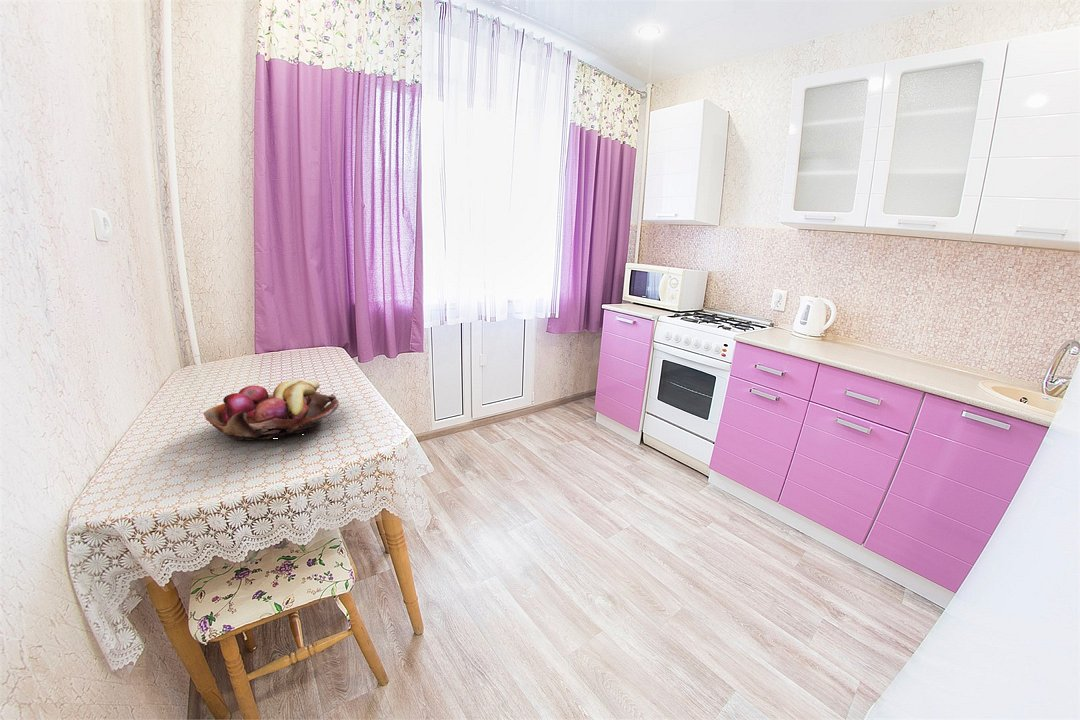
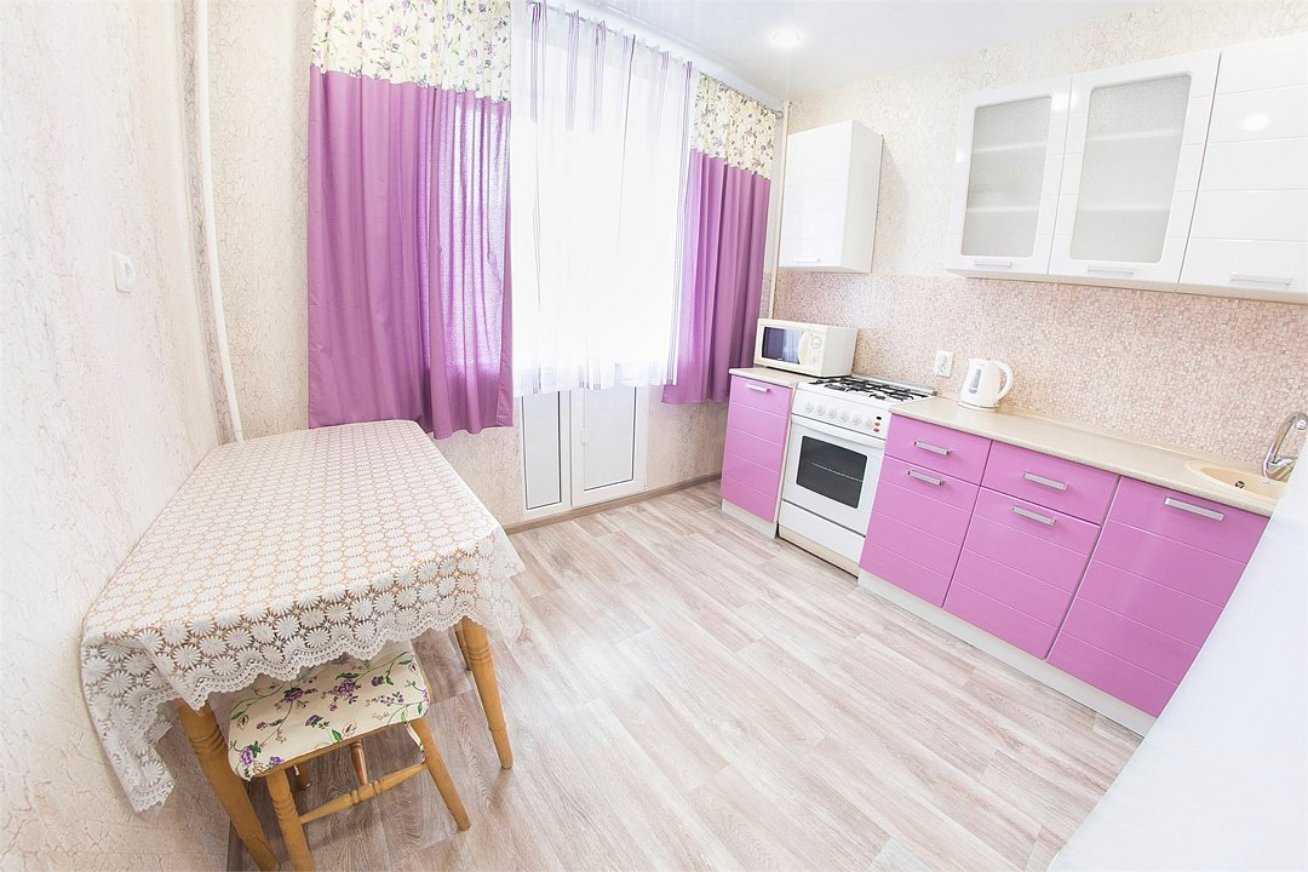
- fruit basket (277, 406)
